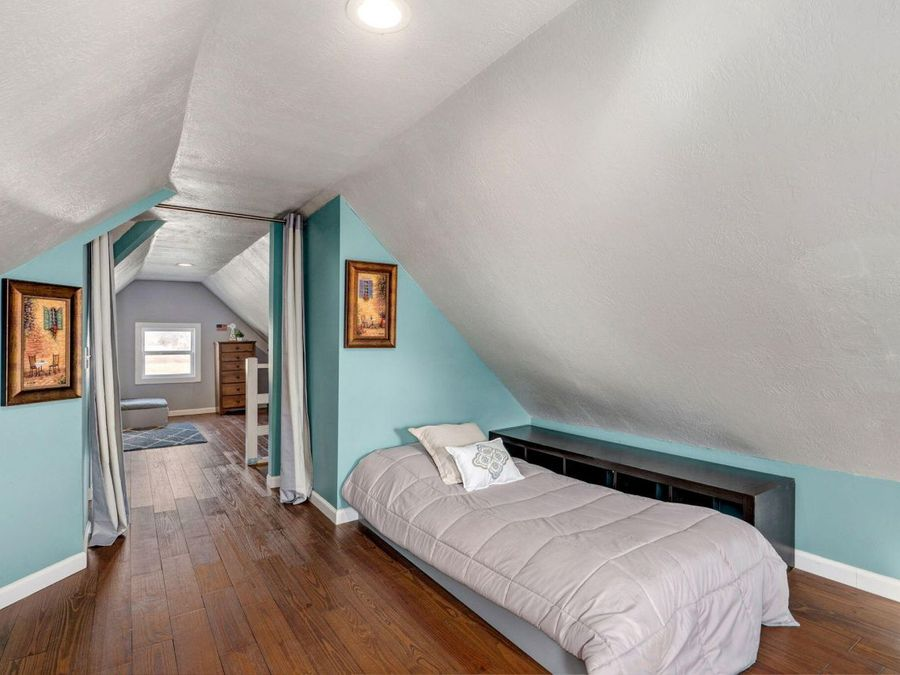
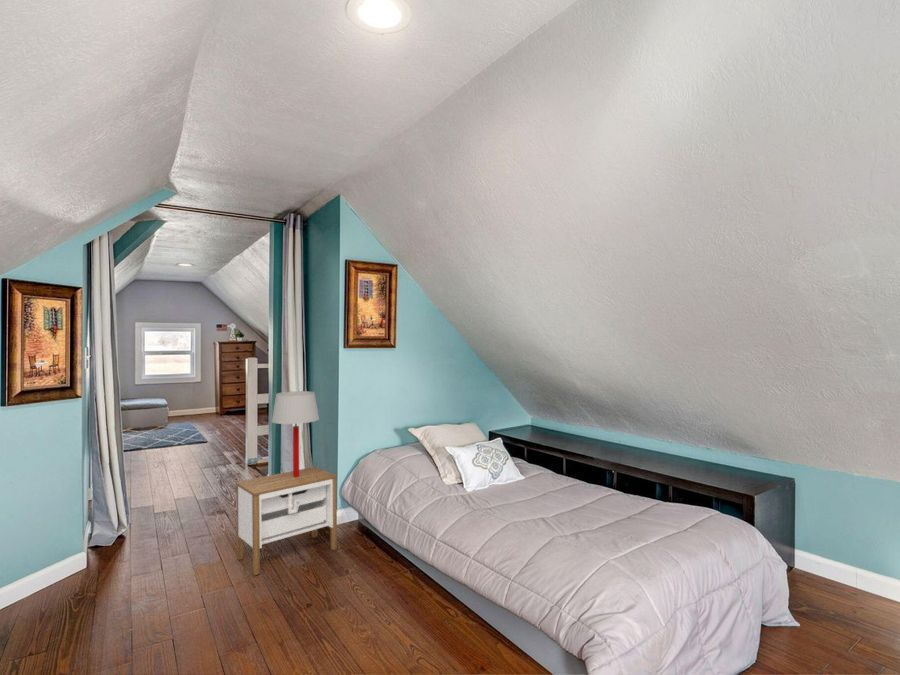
+ nightstand (287, 515)
+ table lamp (295, 434)
